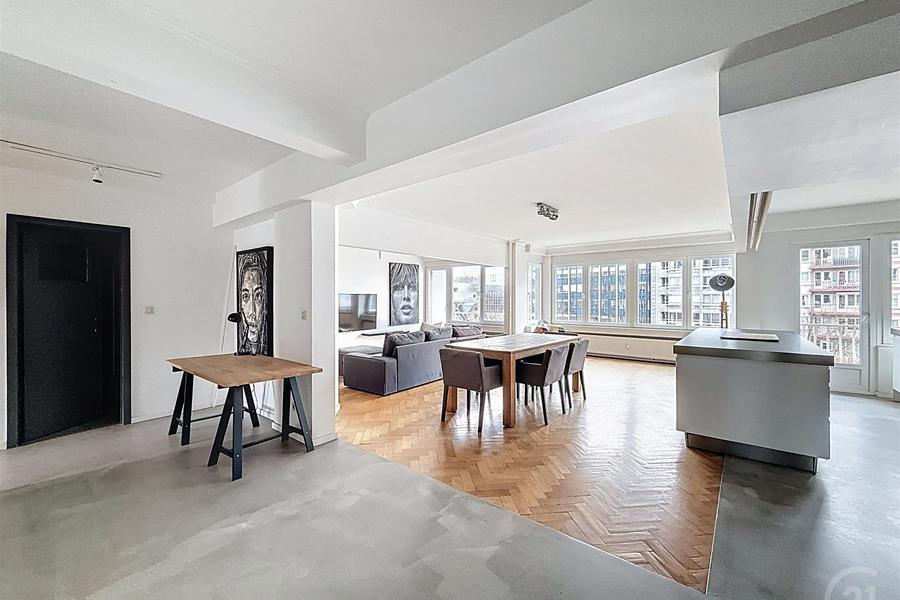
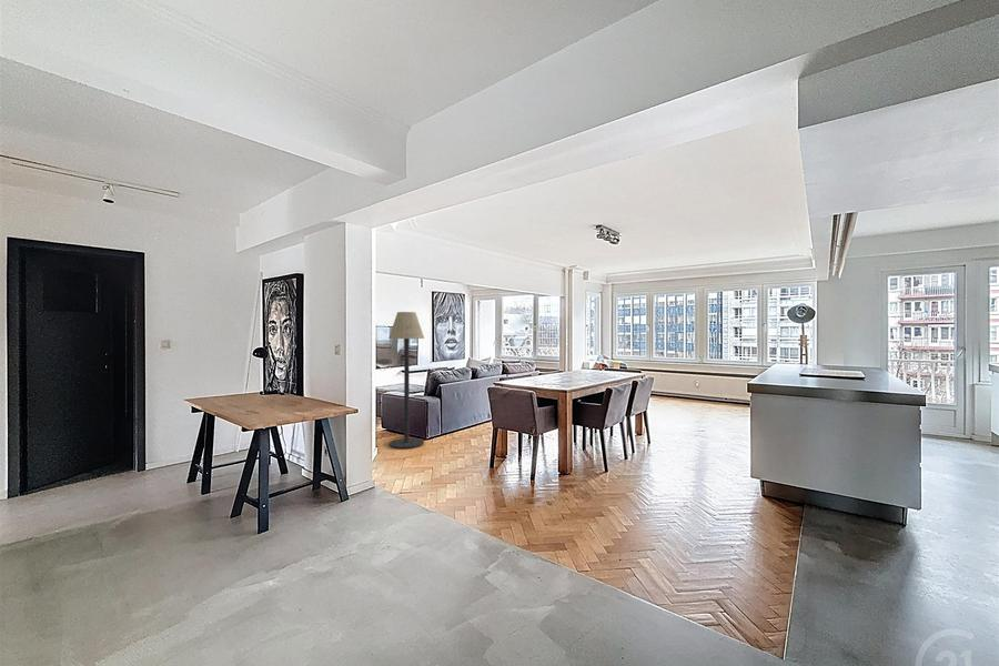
+ floor lamp (406, 377)
